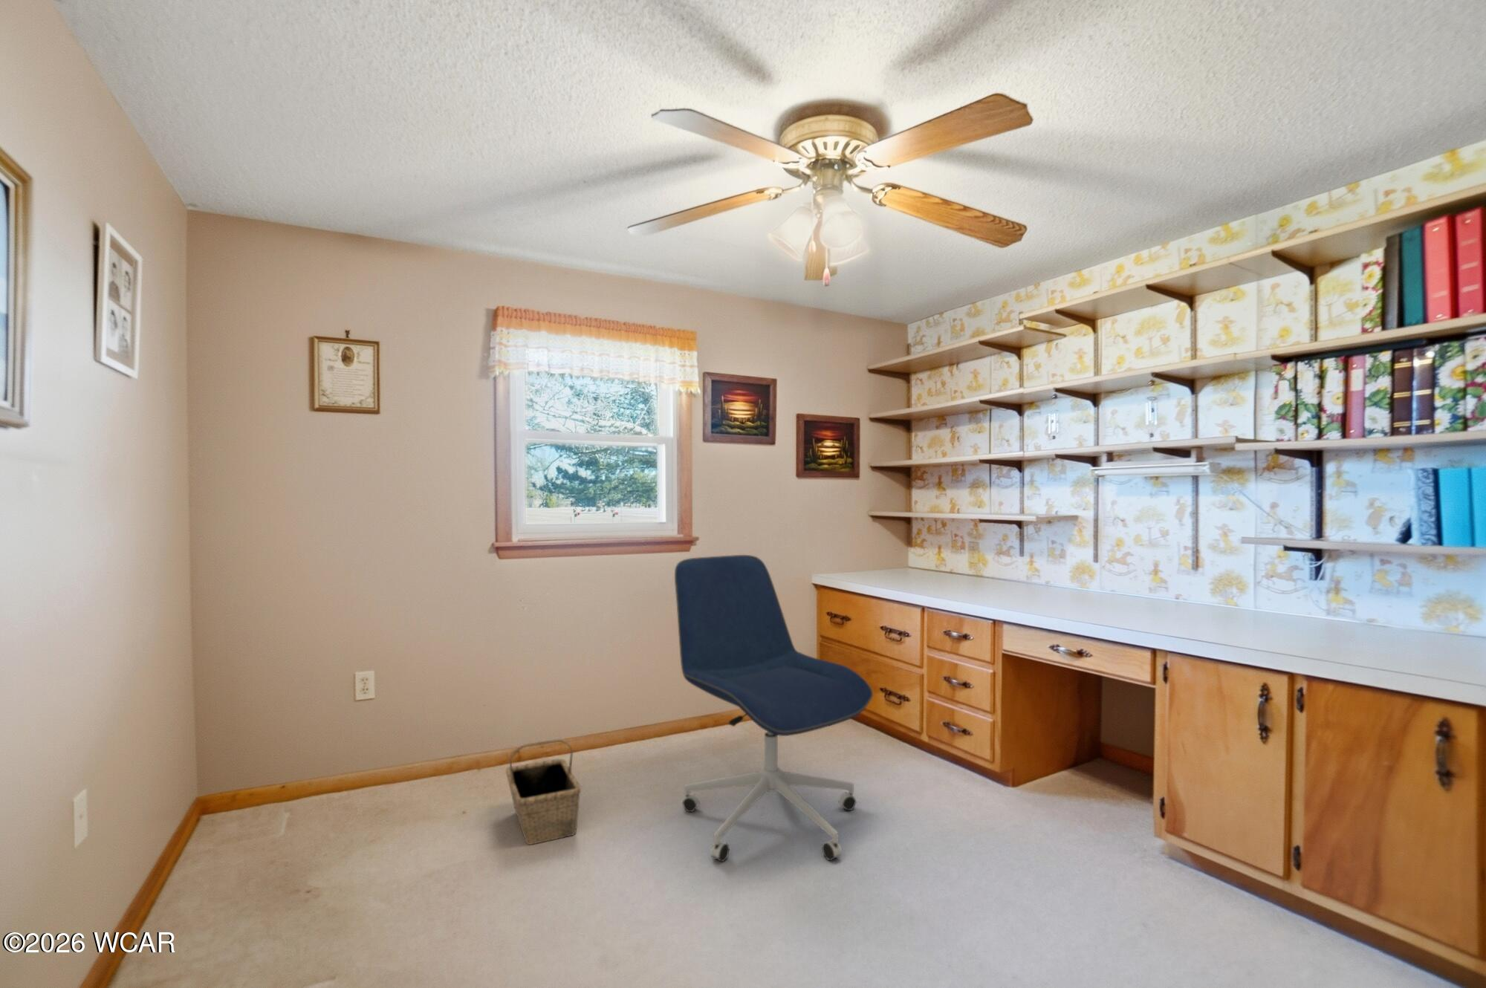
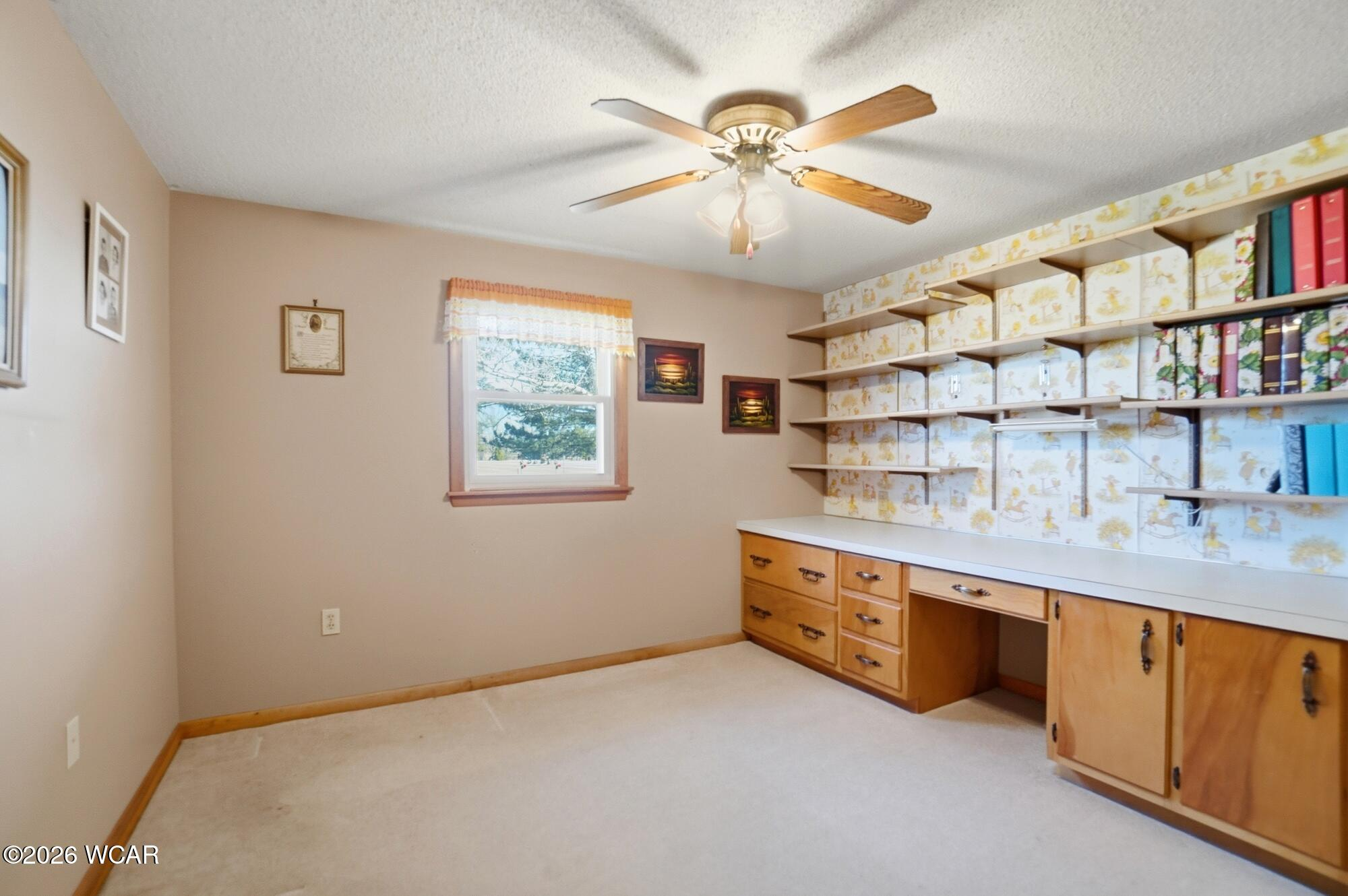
- basket (541, 783)
- office chair (769, 691)
